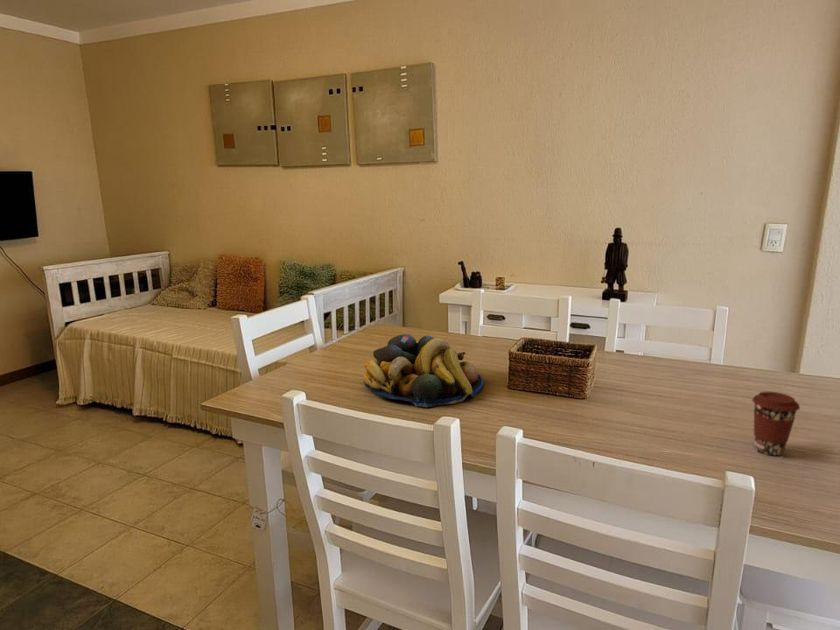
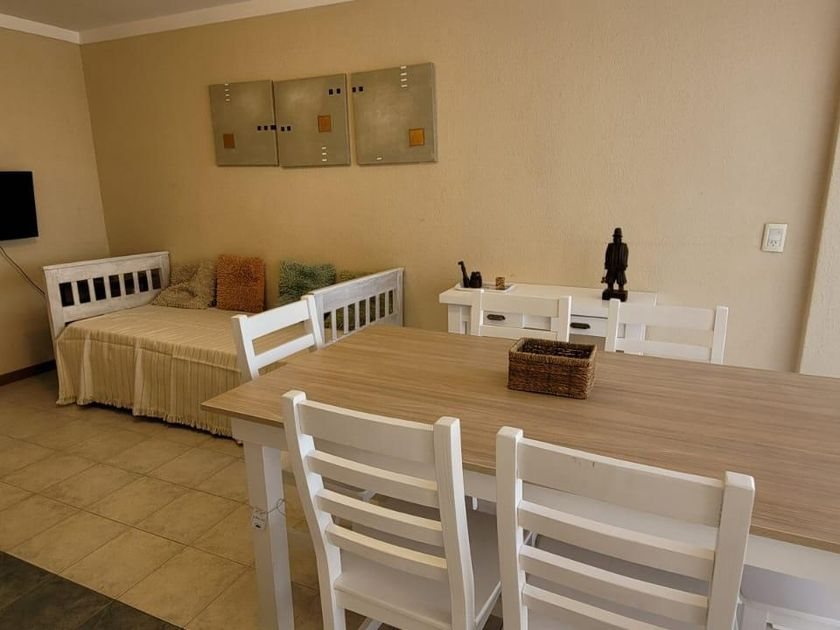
- fruit bowl (424, 361)
- coffee cup (772, 423)
